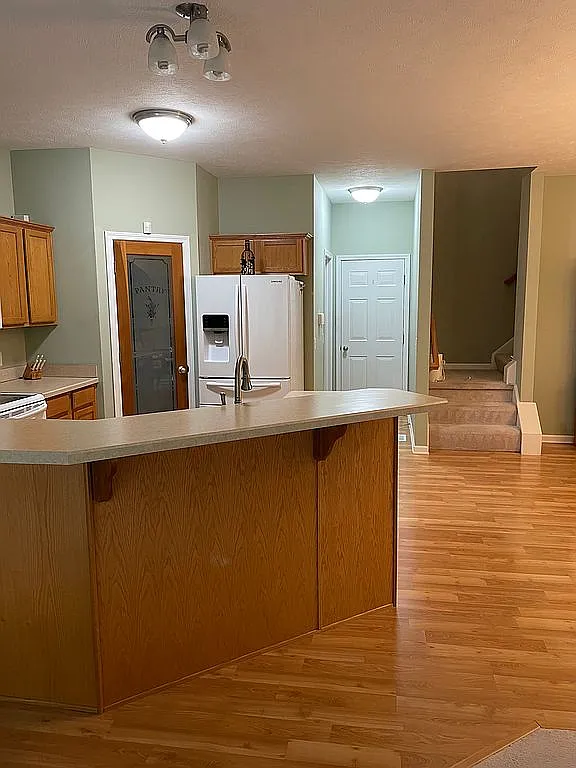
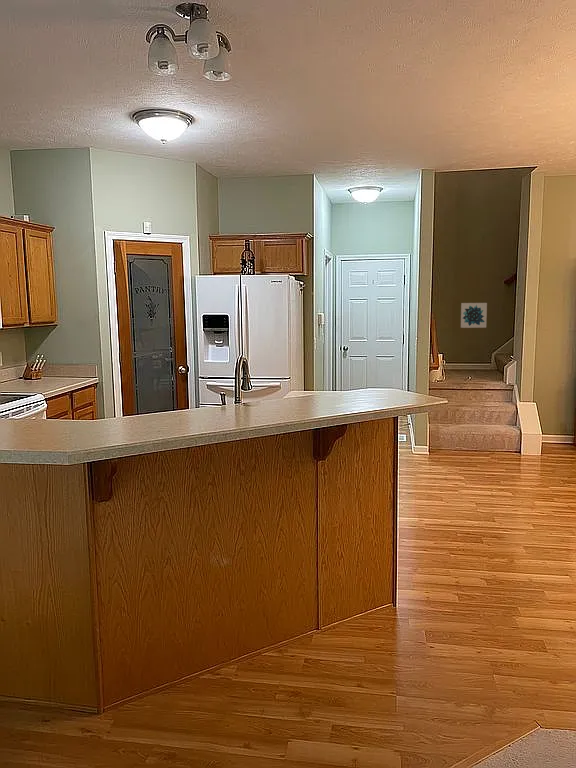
+ wall art (473, 315)
